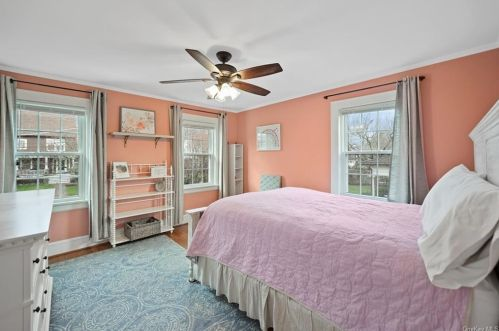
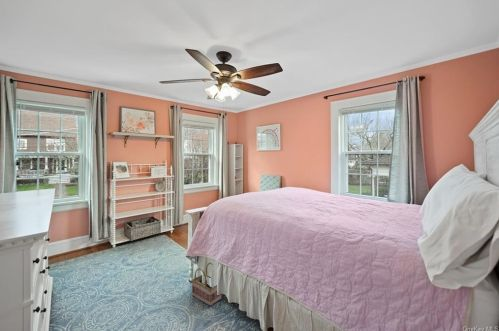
+ basket (206, 281)
